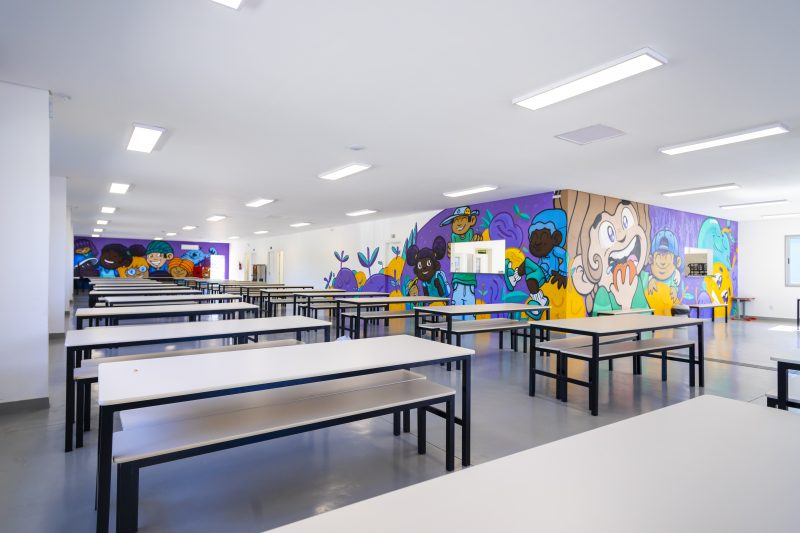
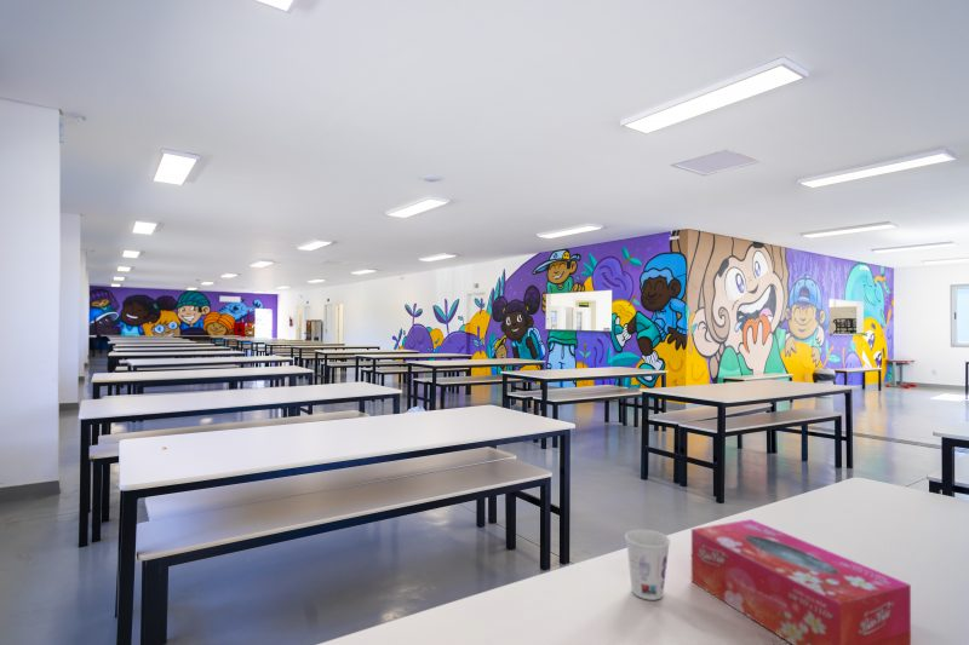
+ tissue box (787, 582)
+ cup (647, 564)
